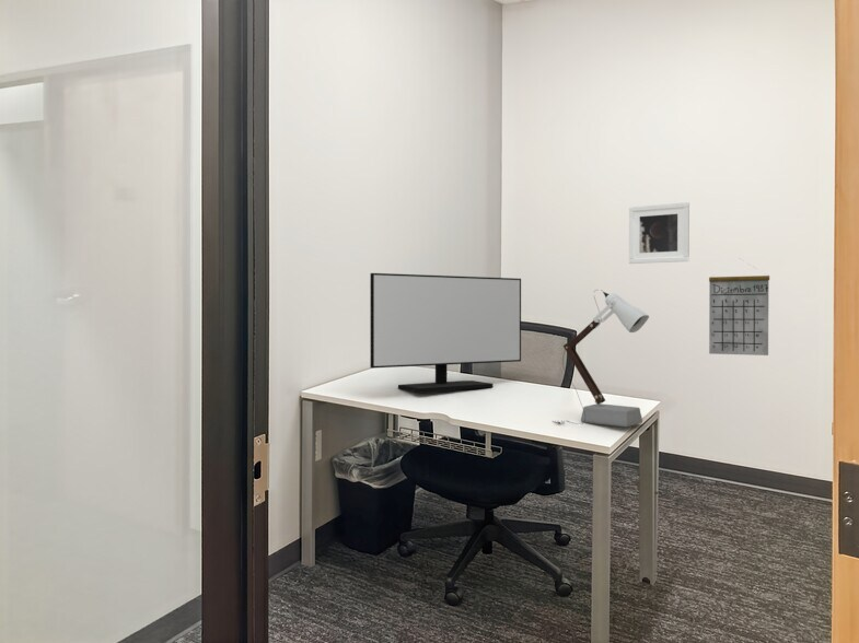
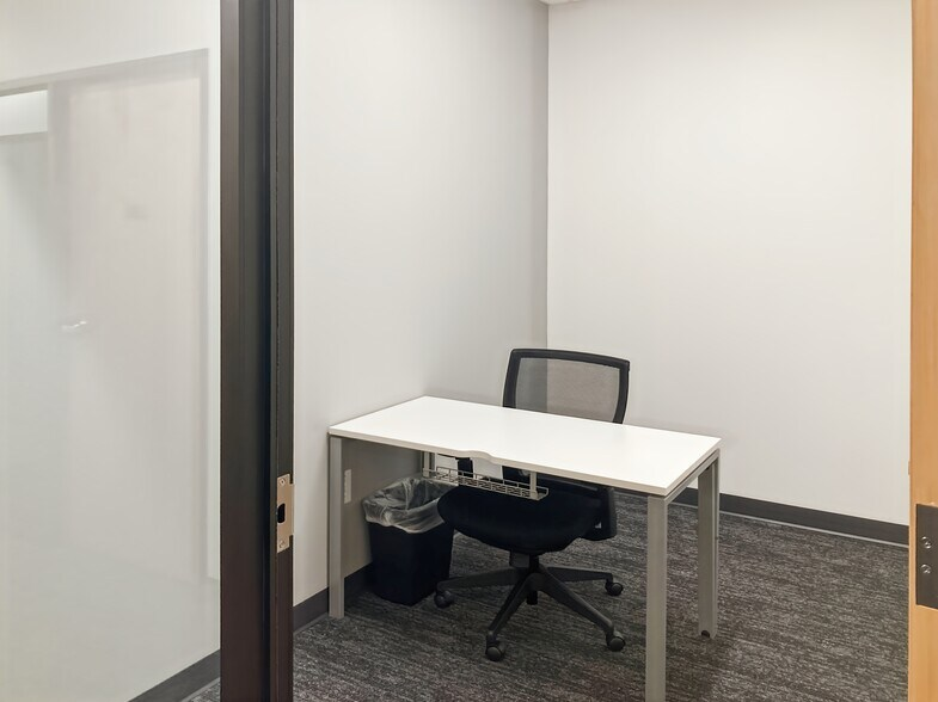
- desk lamp (584, 365)
- calendar (739, 306)
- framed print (658, 233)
- monitor (445, 331)
